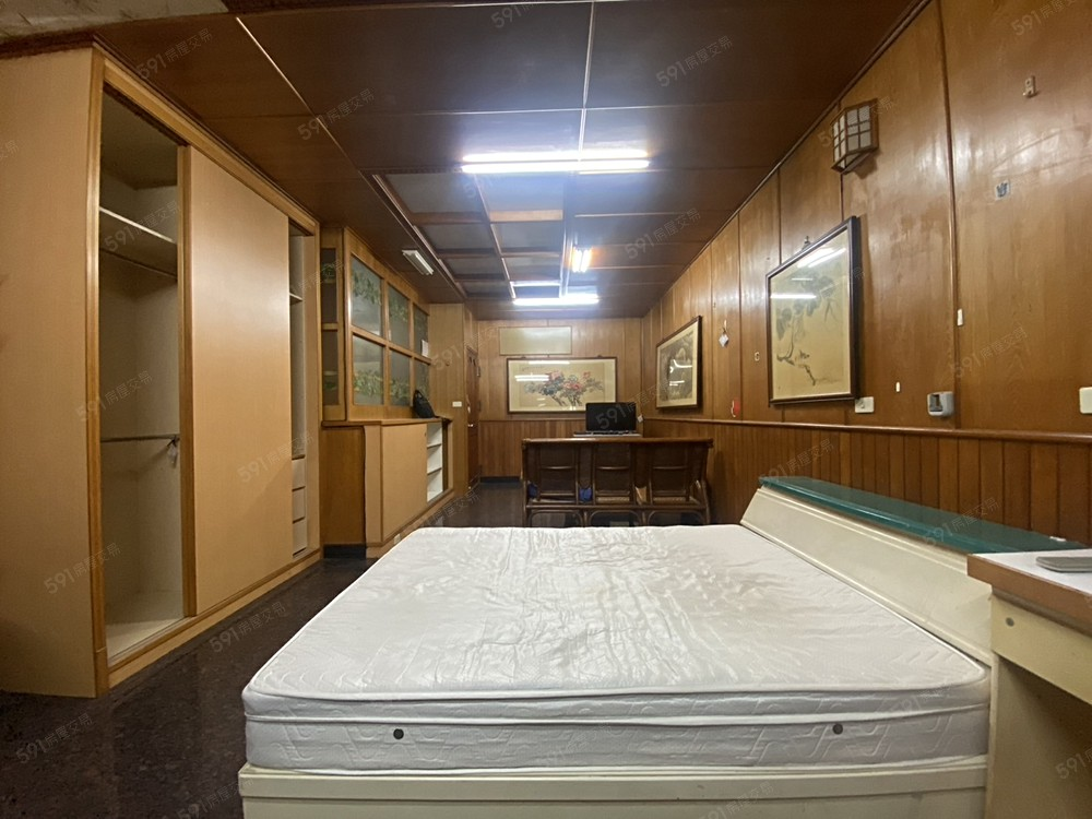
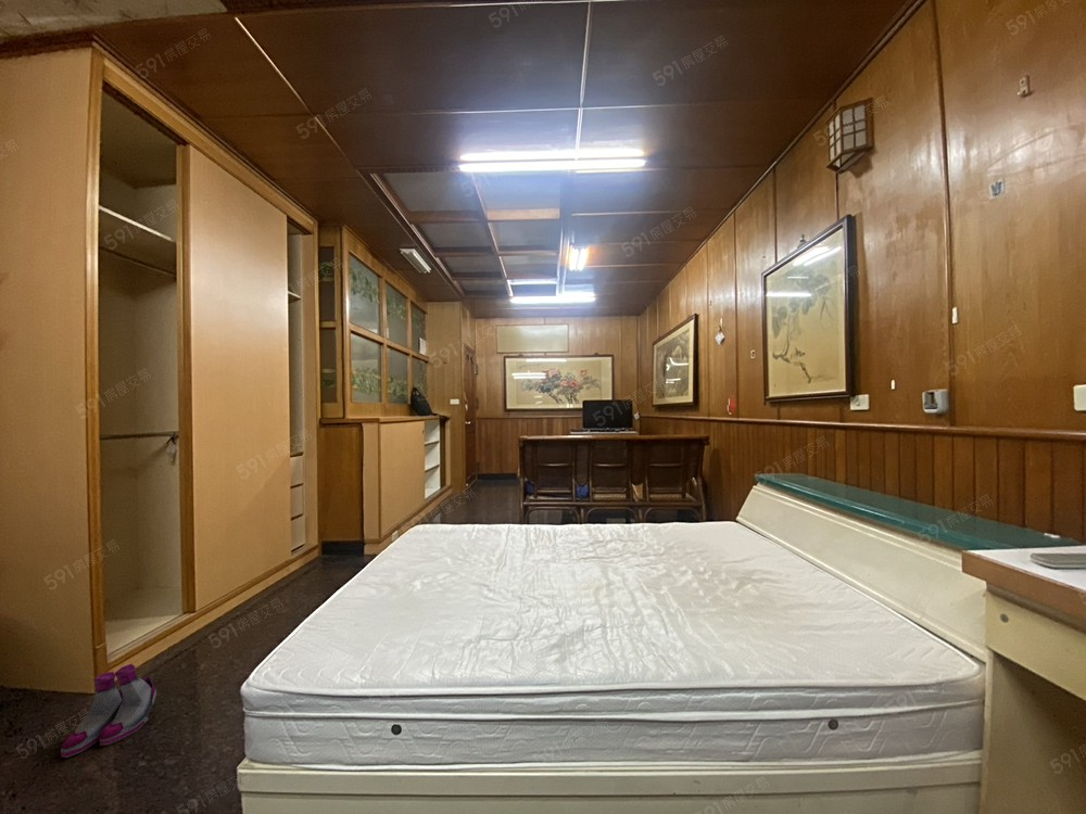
+ boots (111, 701)
